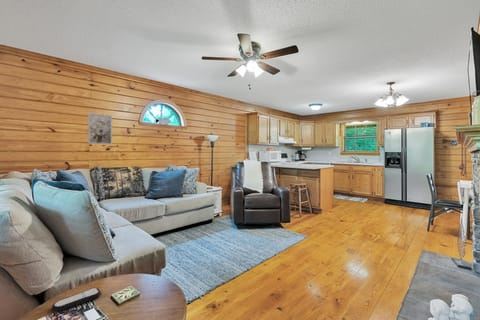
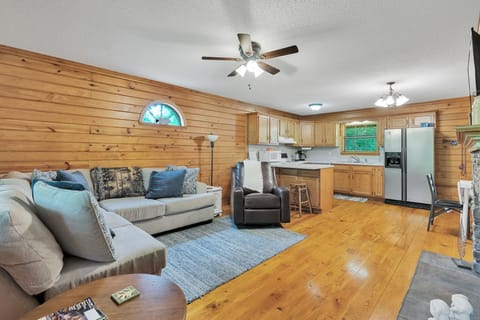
- remote control (77, 299)
- wall art (100, 129)
